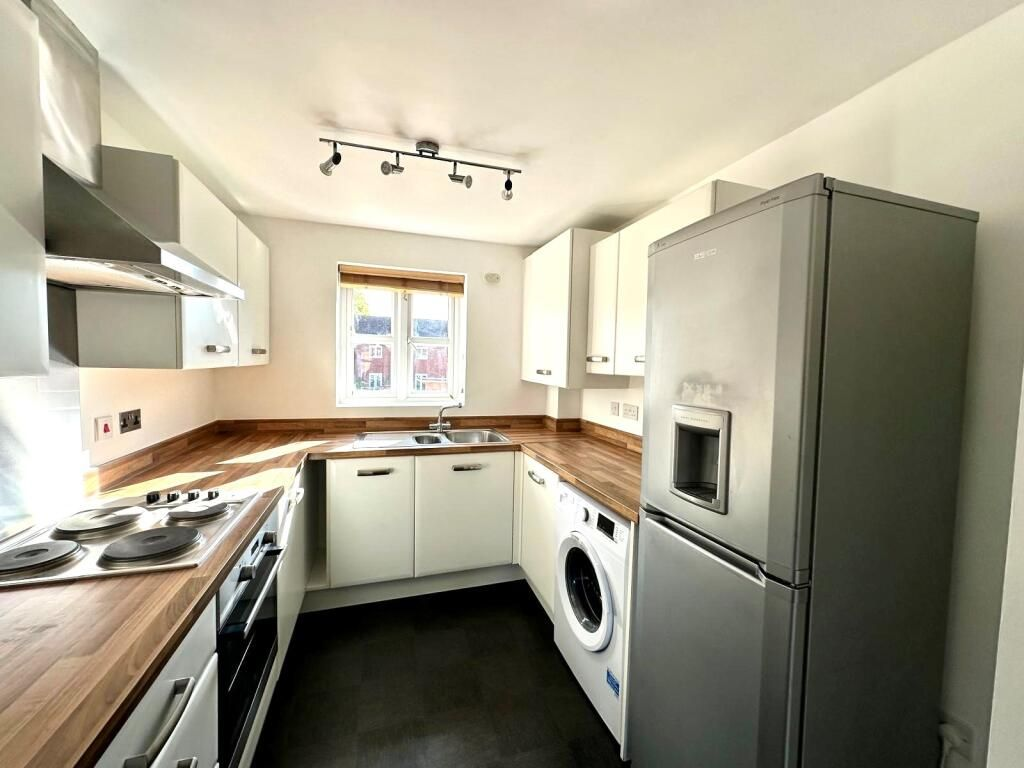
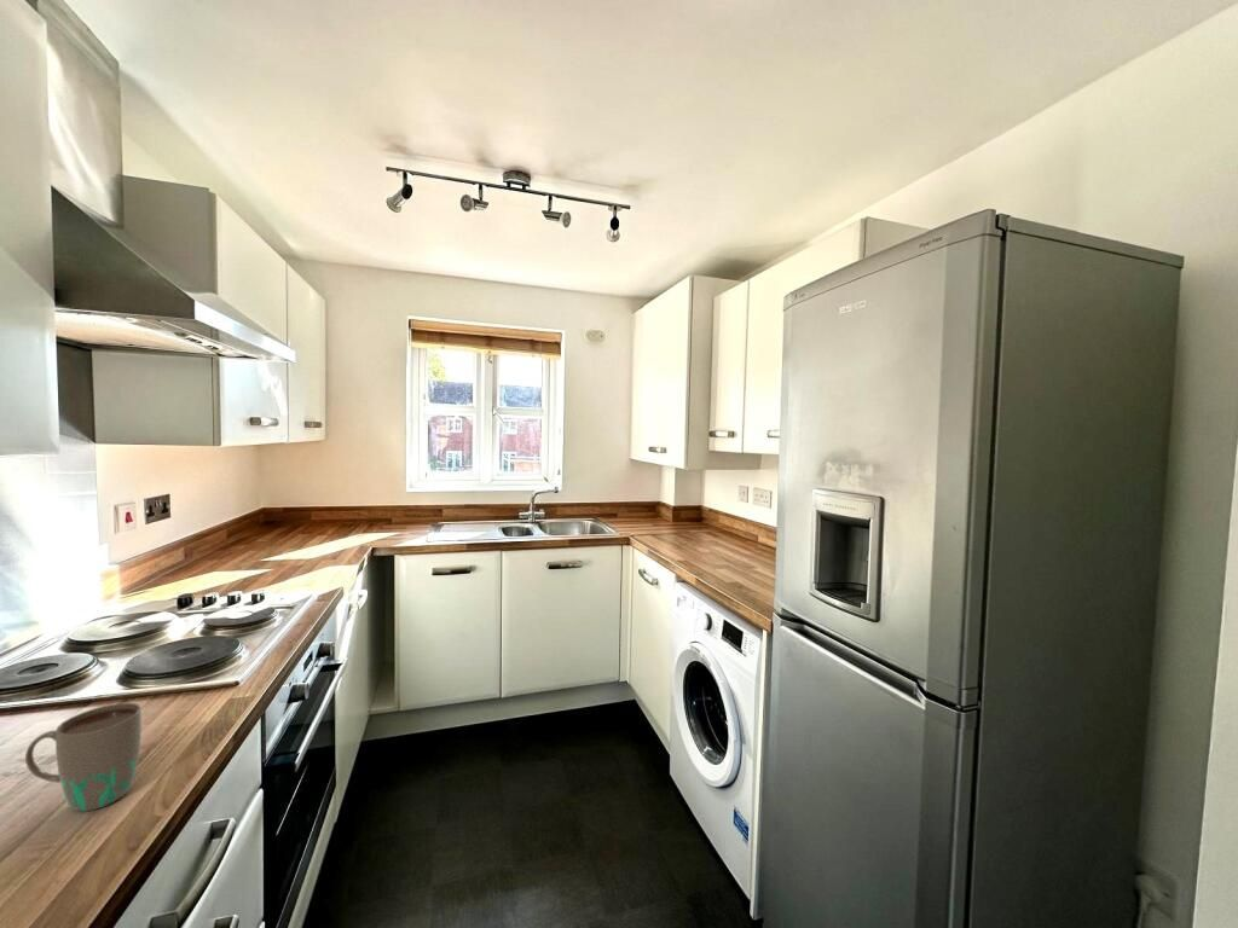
+ mug (83, 760)
